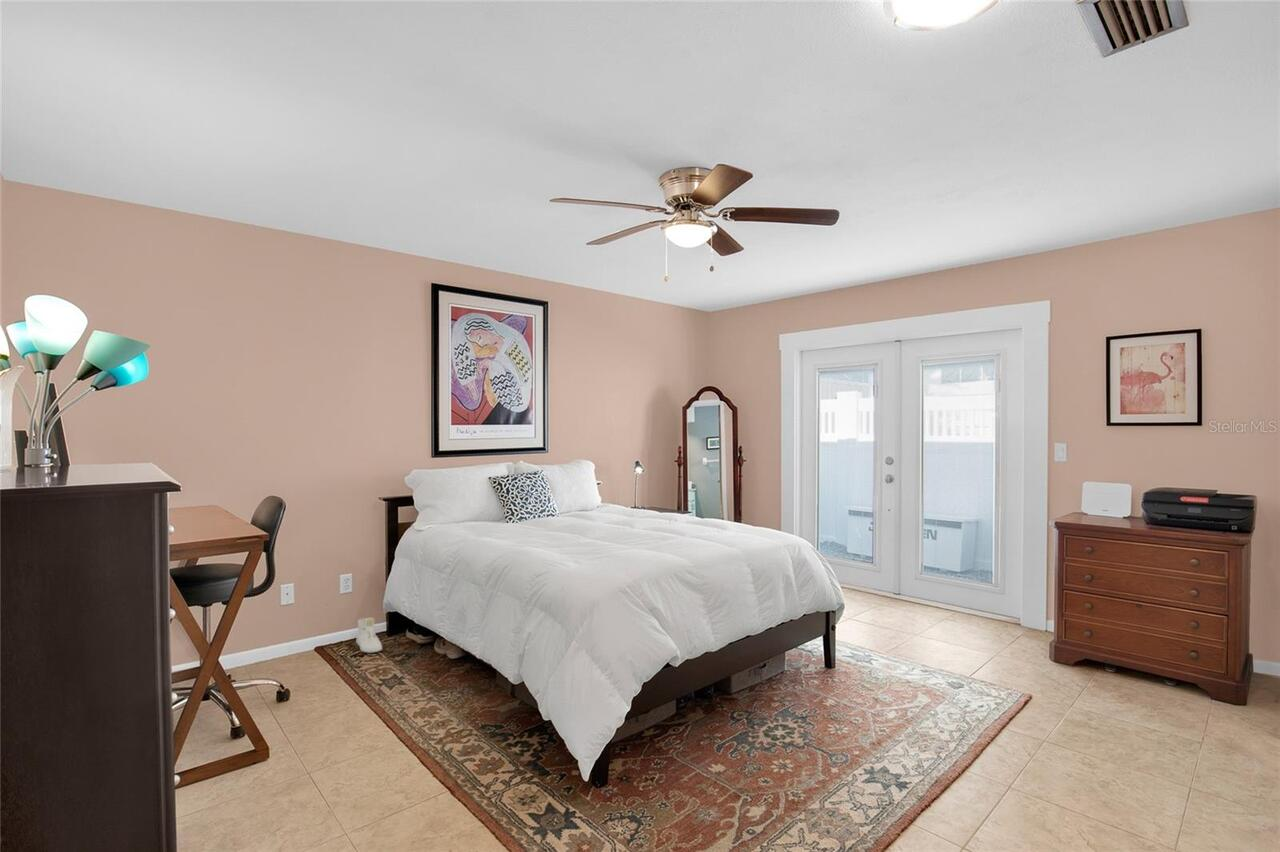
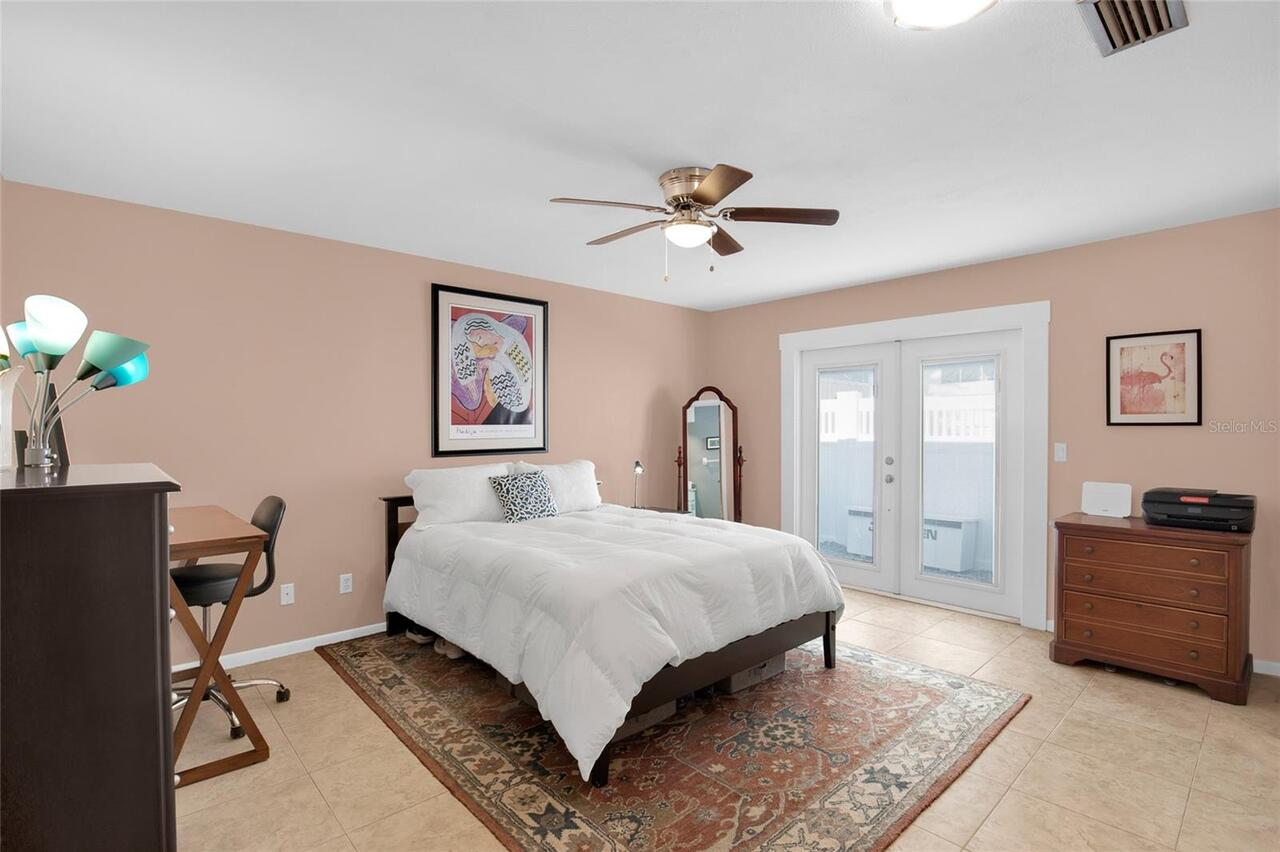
- sneaker (368, 632)
